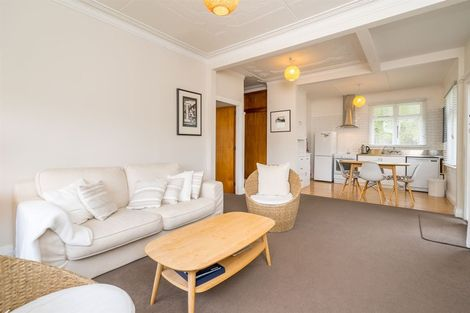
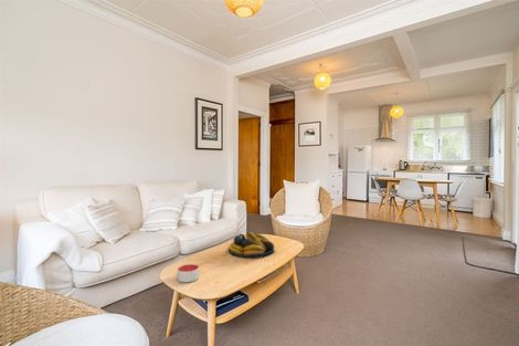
+ candle (188, 272)
+ fruit bowl (251, 241)
